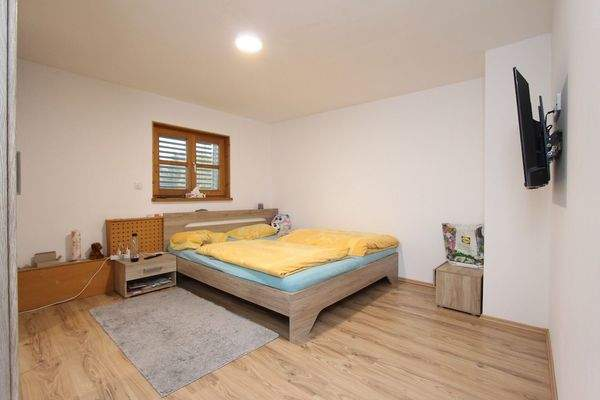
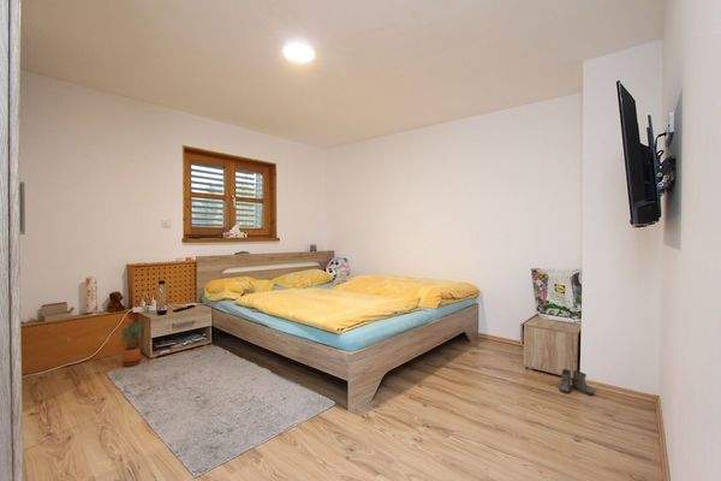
+ boots (573, 381)
+ potted plant (133, 342)
